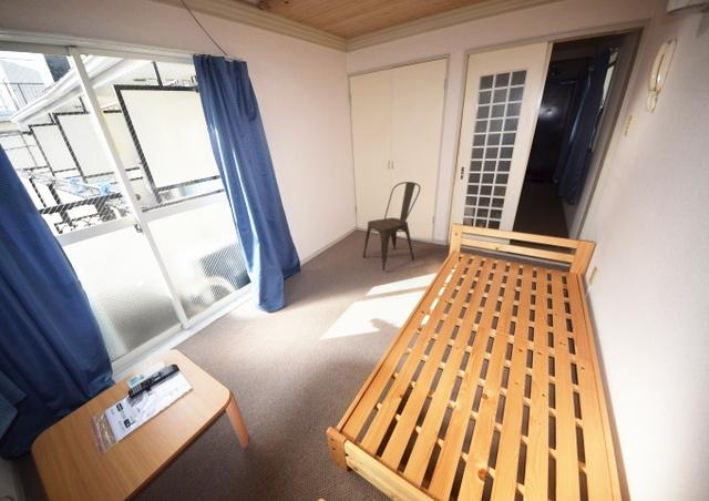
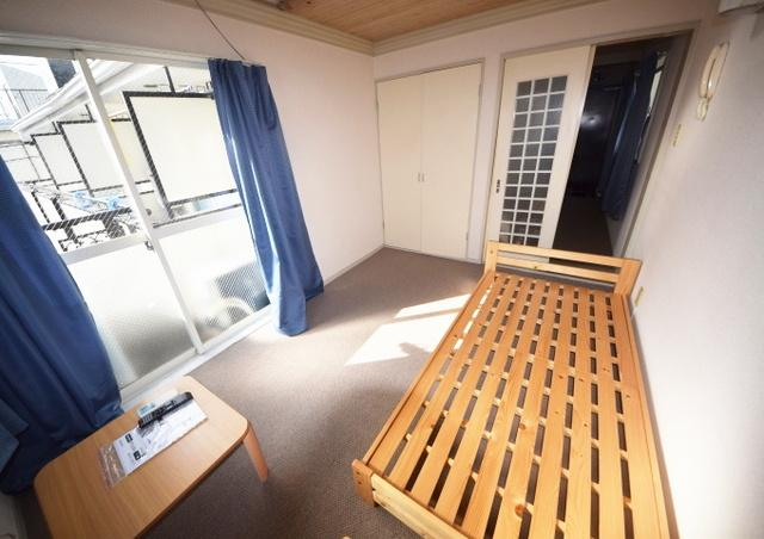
- chair (391, 223)
